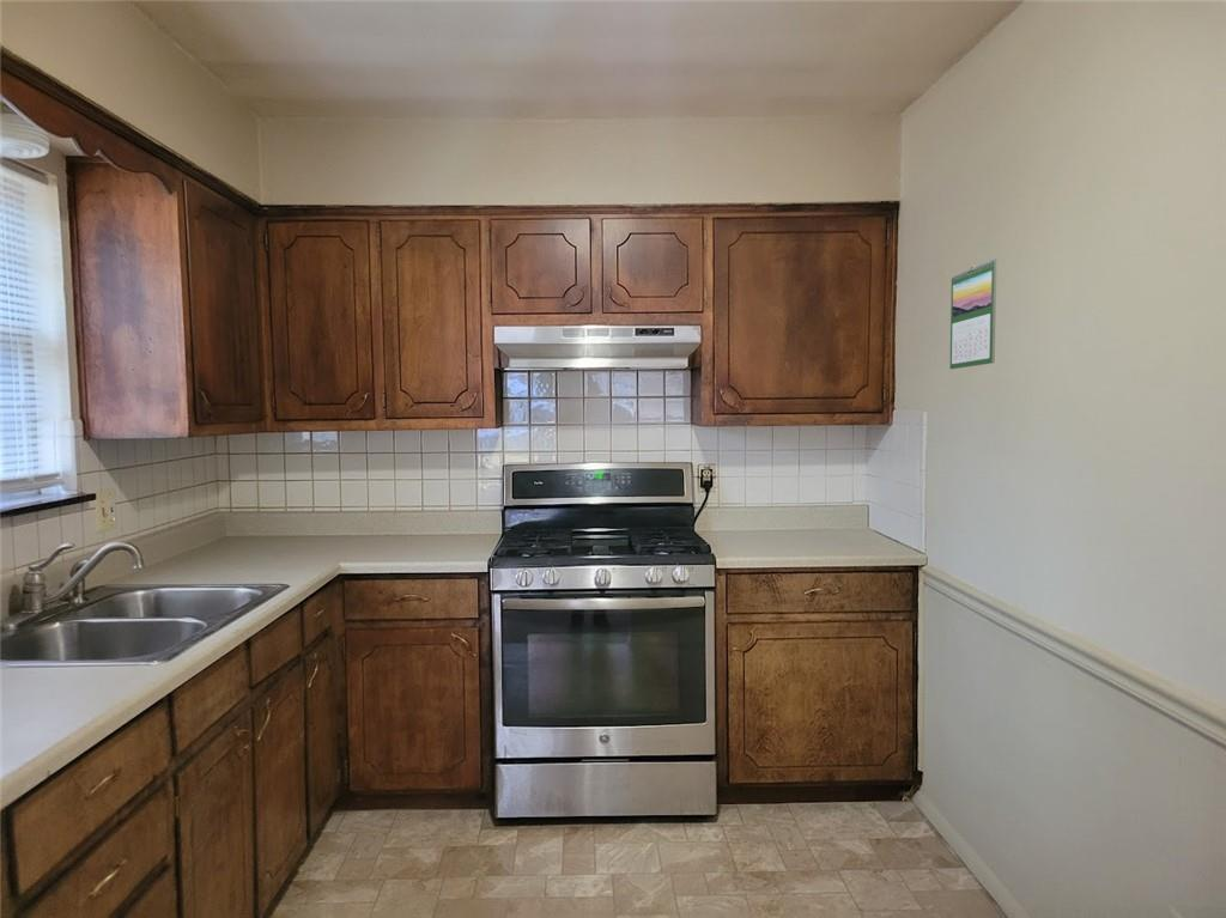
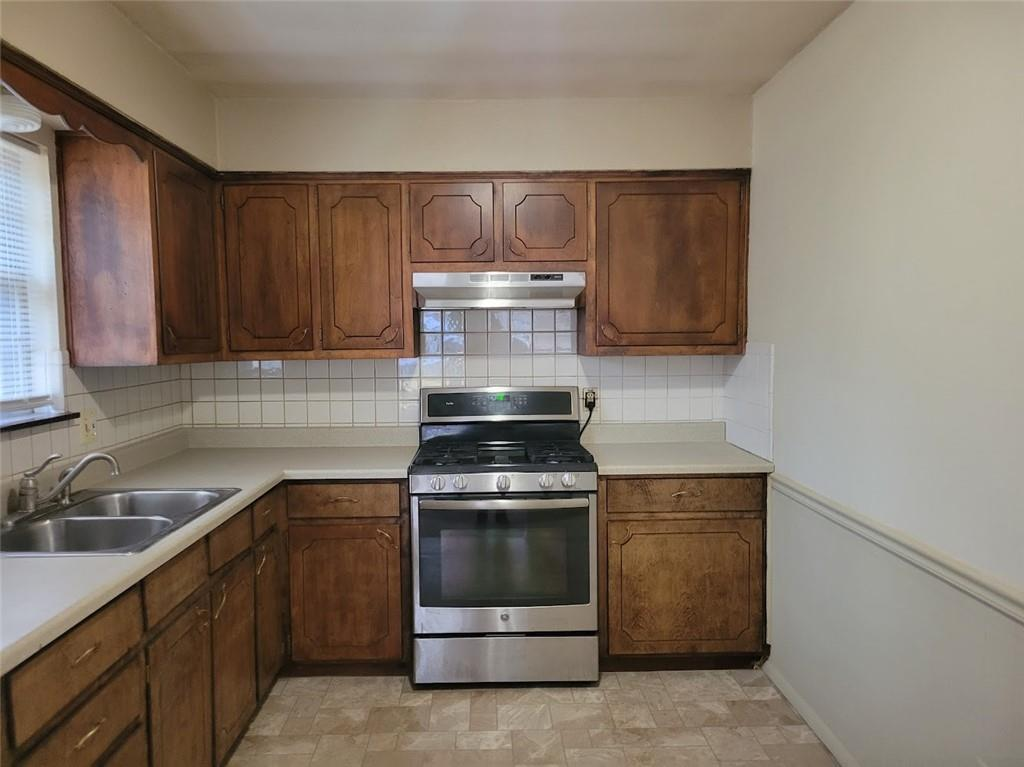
- calendar (971, 315)
